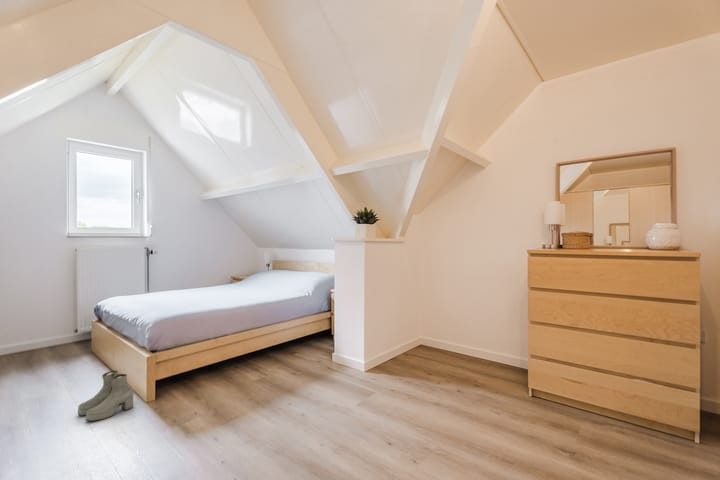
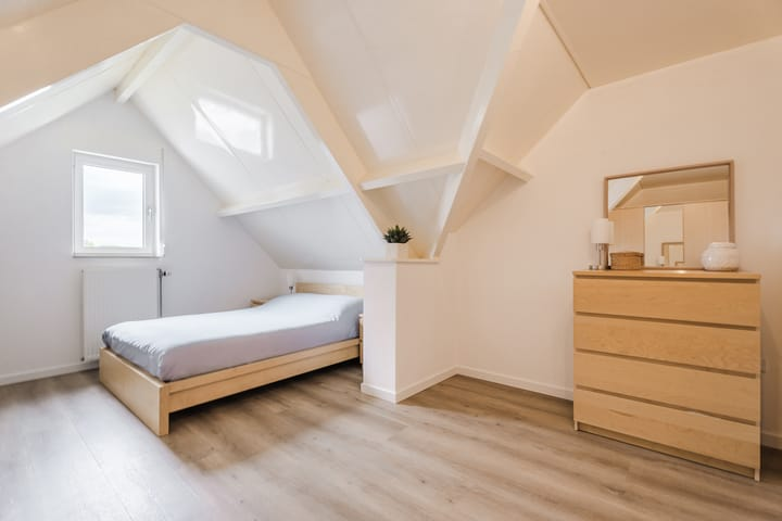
- boots (106, 393)
